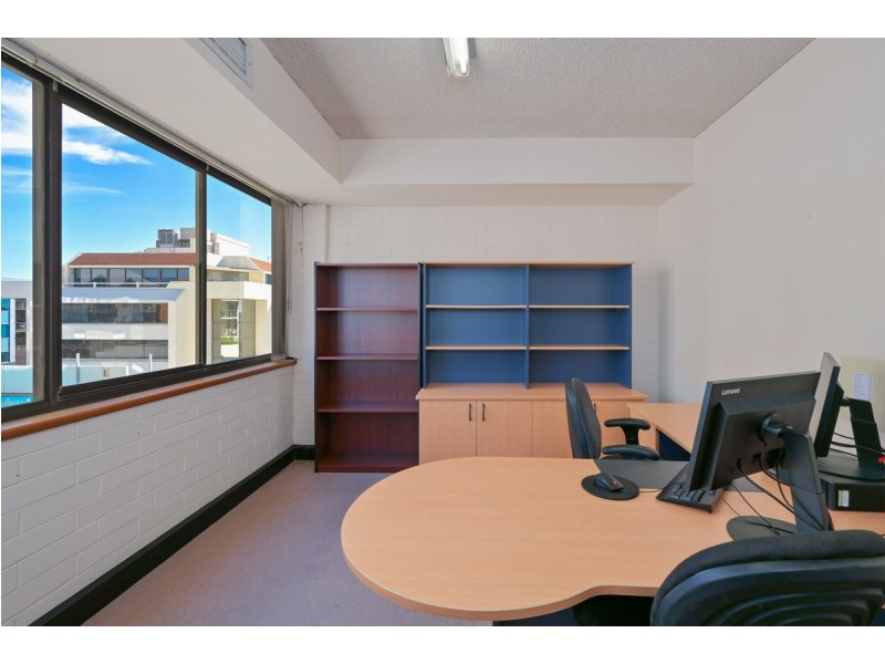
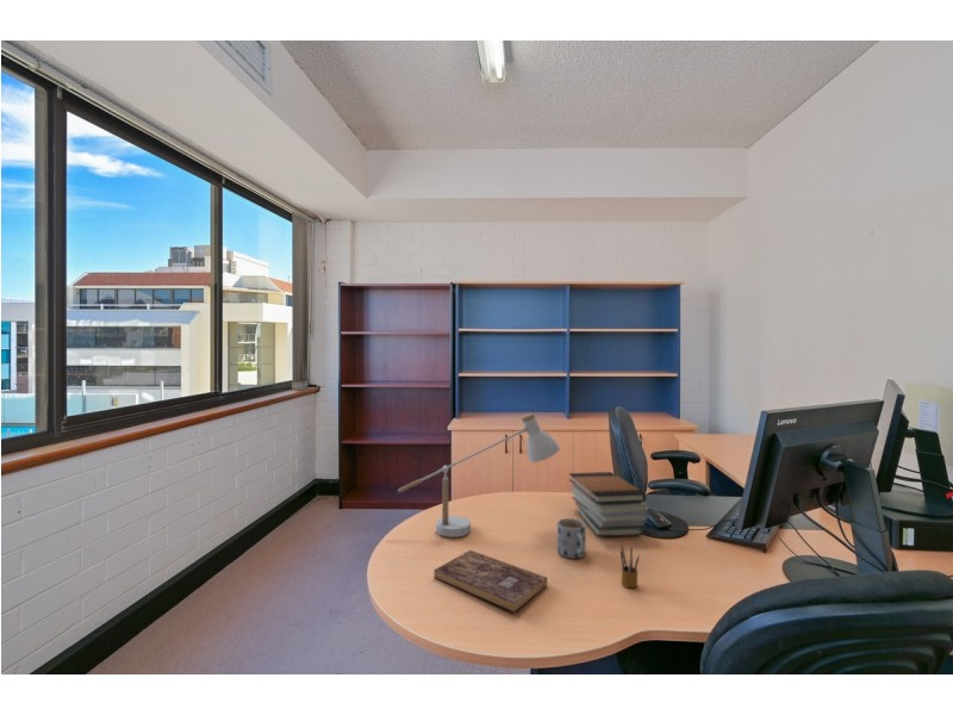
+ book stack (605, 502)
+ mug (573, 540)
+ pencil box (629, 565)
+ desk lamp (471, 456)
+ bible (487, 576)
